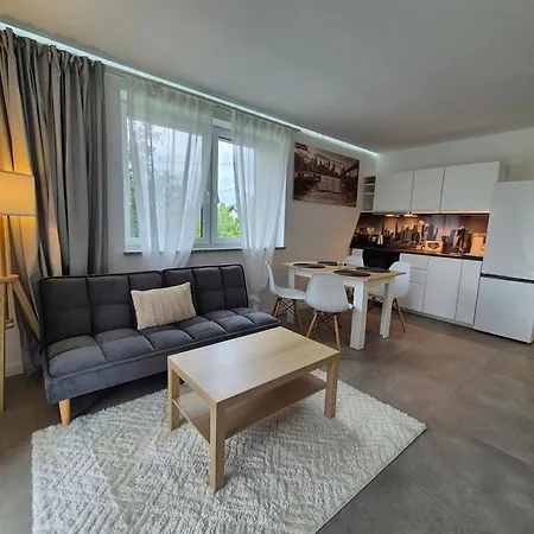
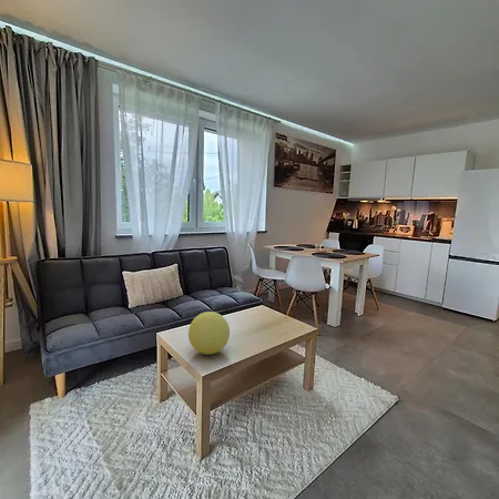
+ decorative ball (208, 332)
